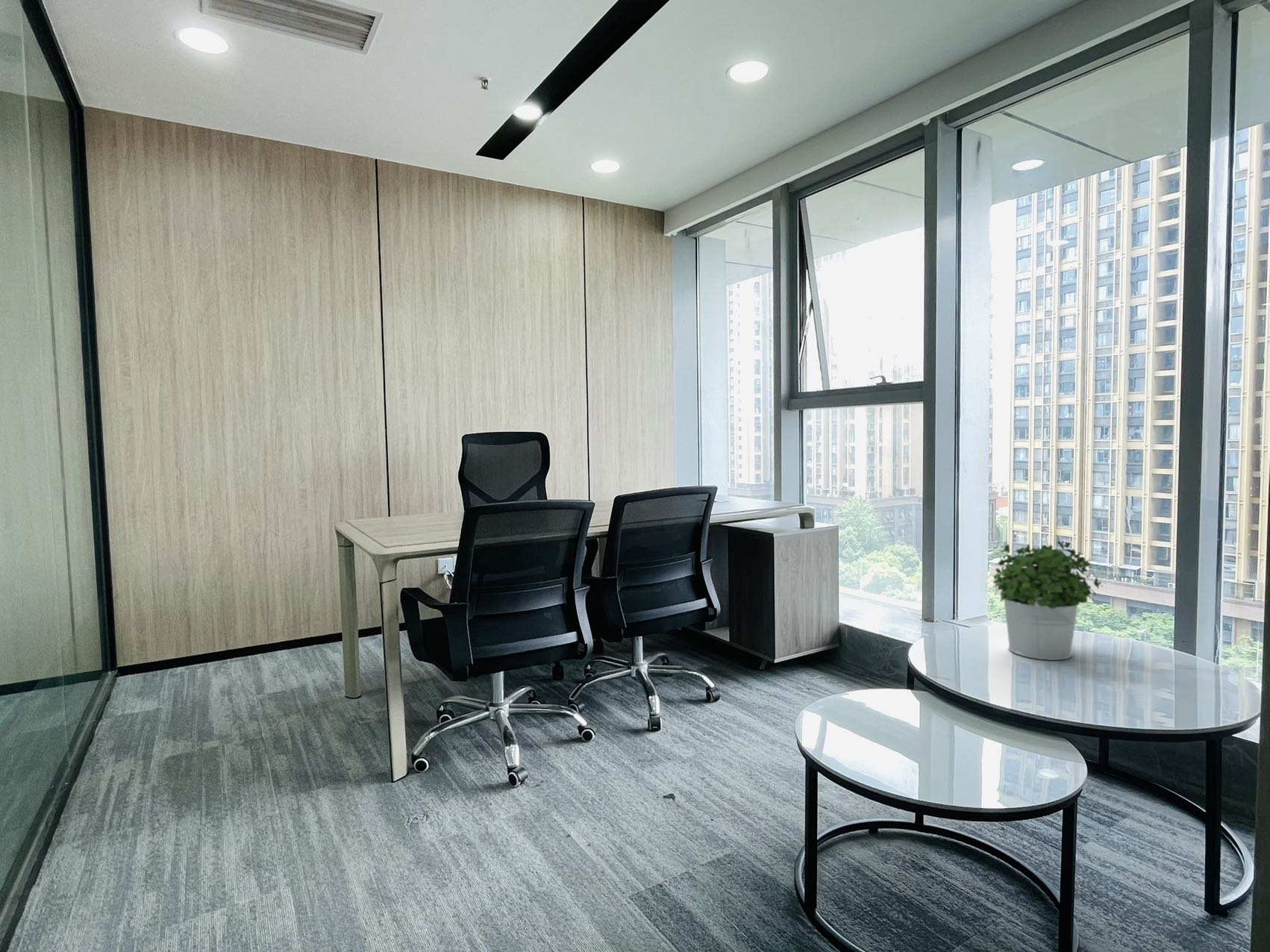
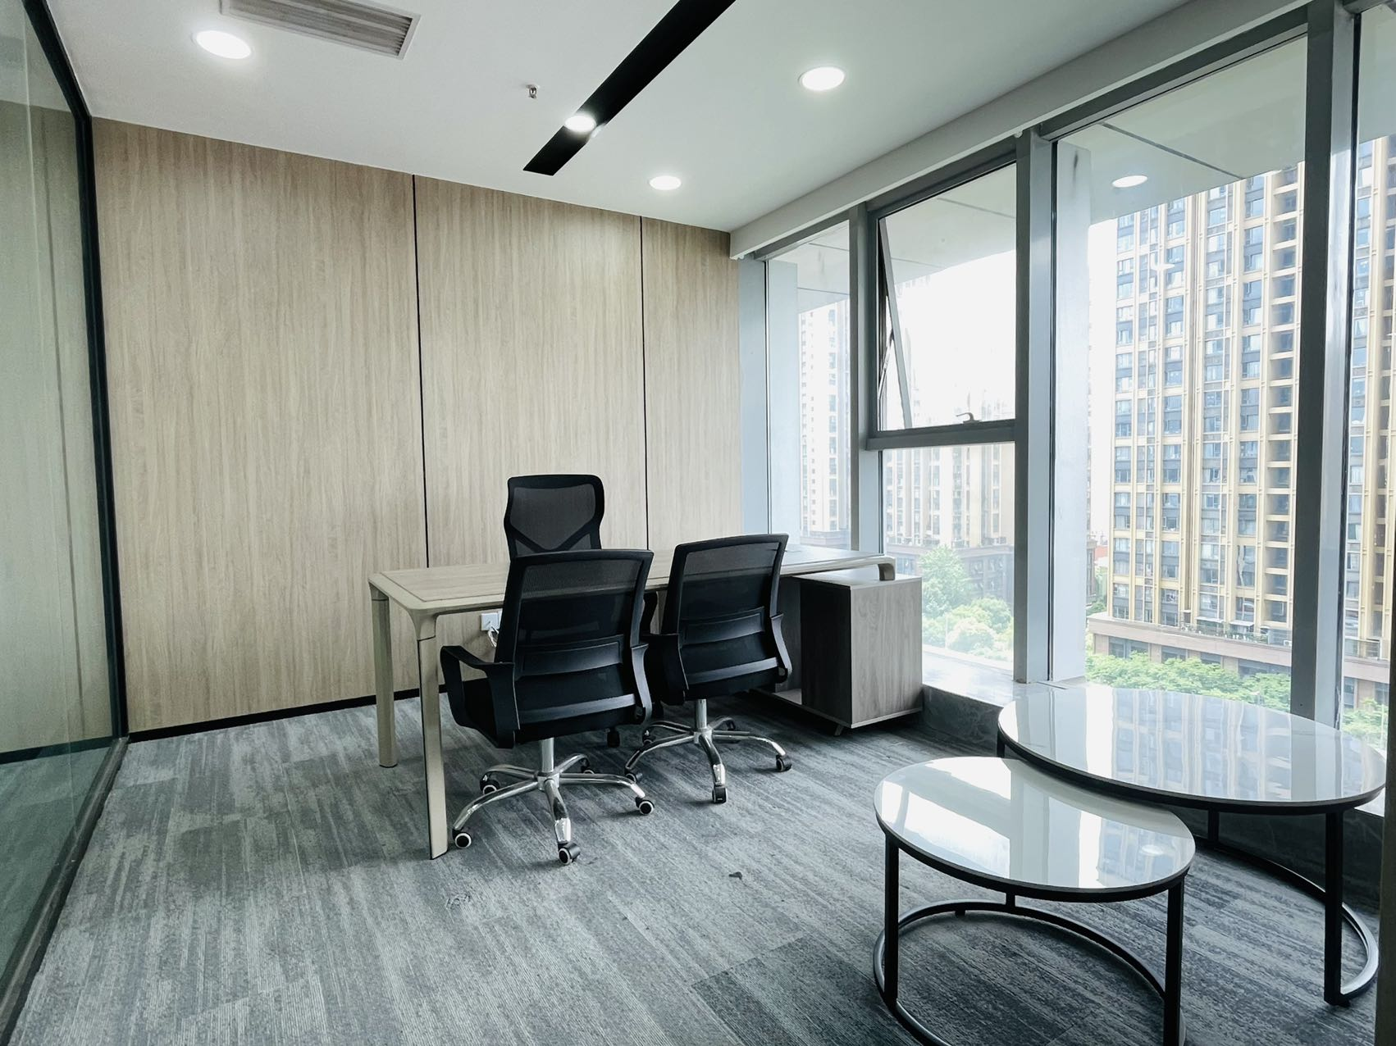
- potted plant (1045, 597)
